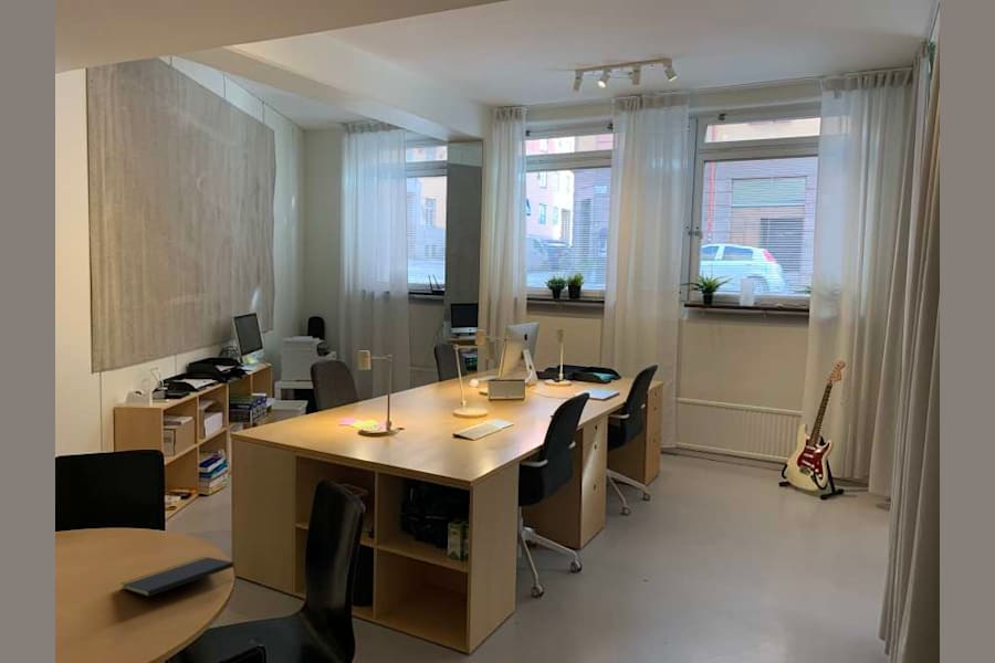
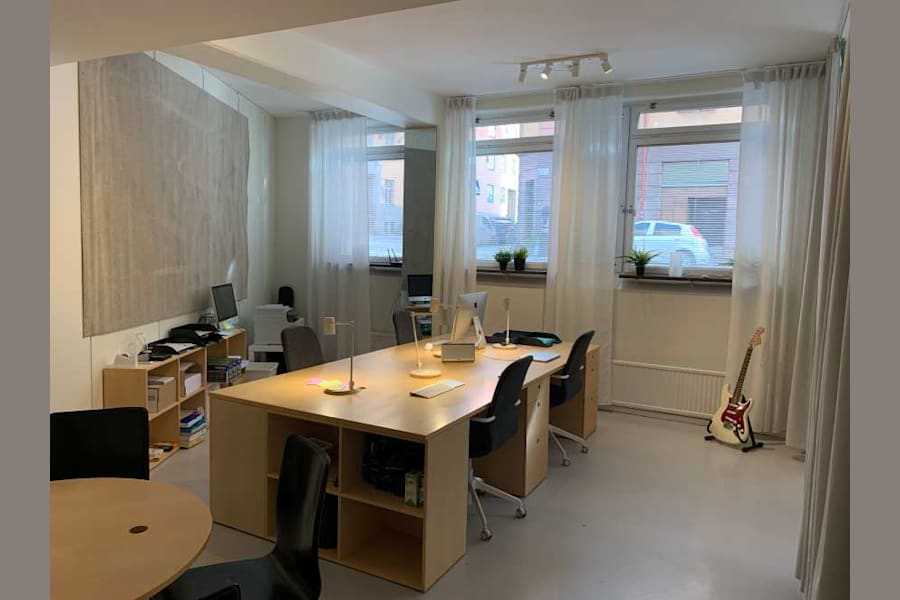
- notepad (178, 575)
